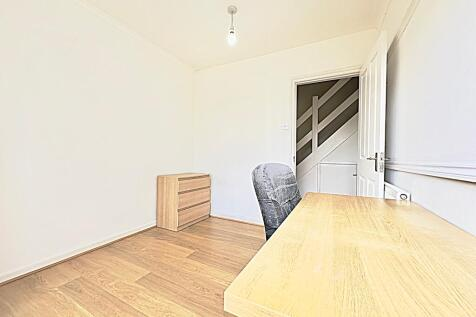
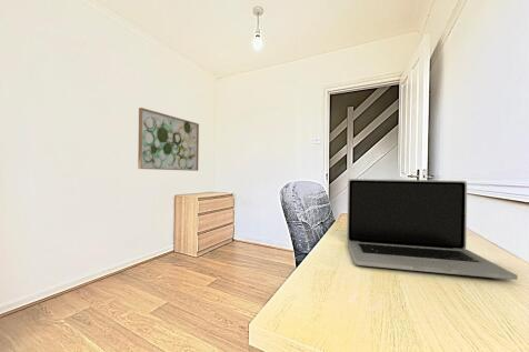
+ wall art (172, 143)
+ laptop (416, 220)
